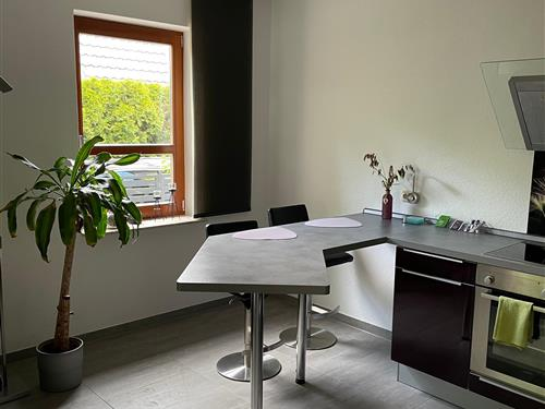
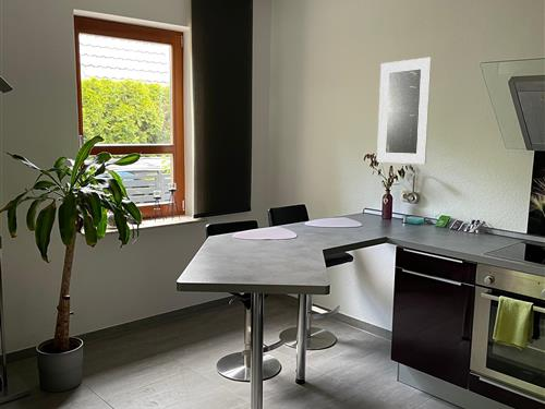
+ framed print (402, 112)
